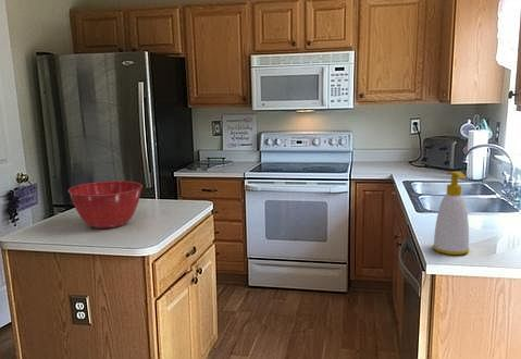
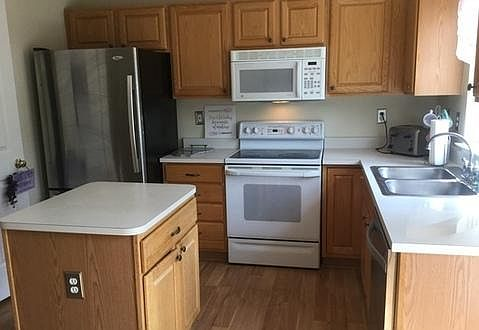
- soap bottle (452, 211)
- mixing bowl (108, 206)
